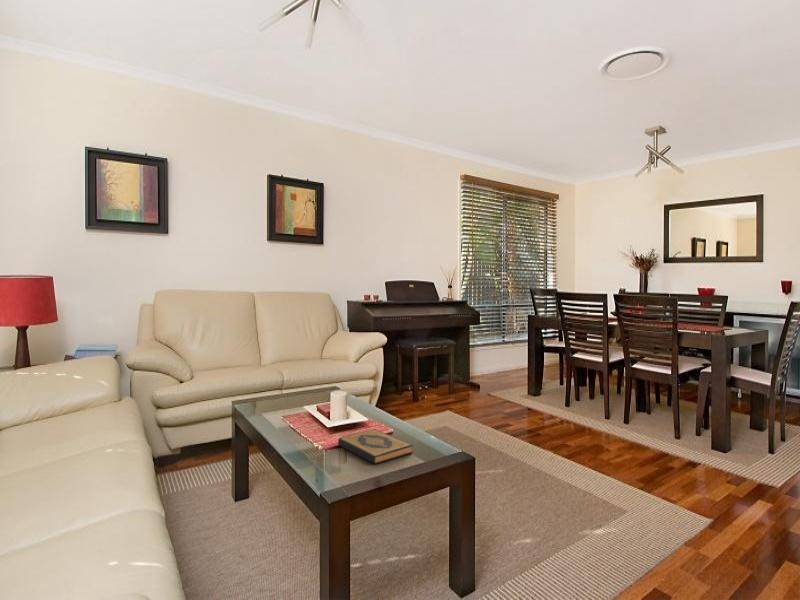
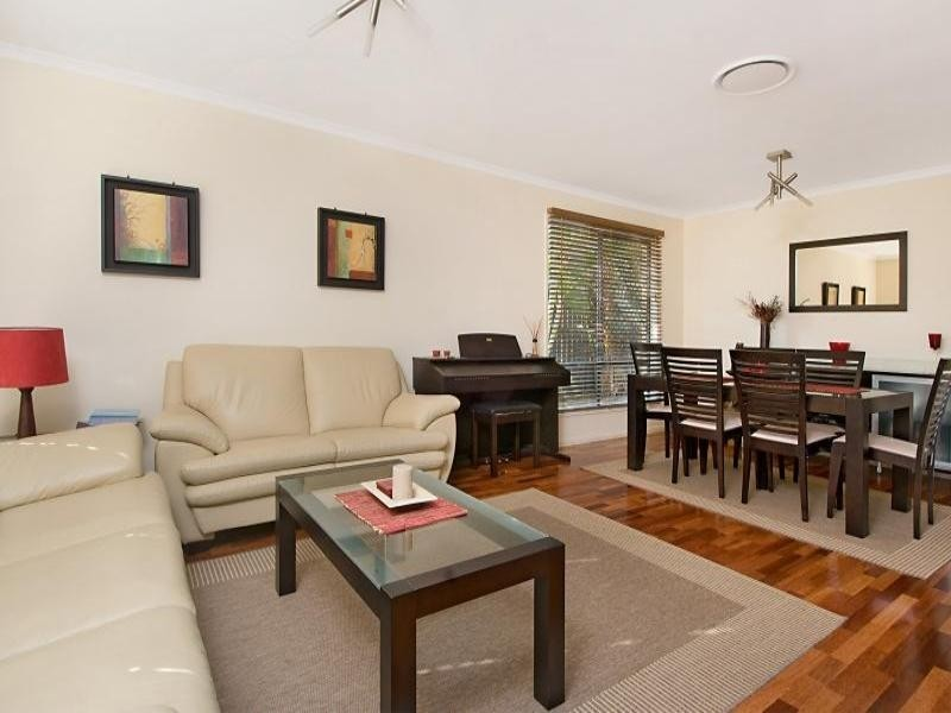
- hardback book (374, 445)
